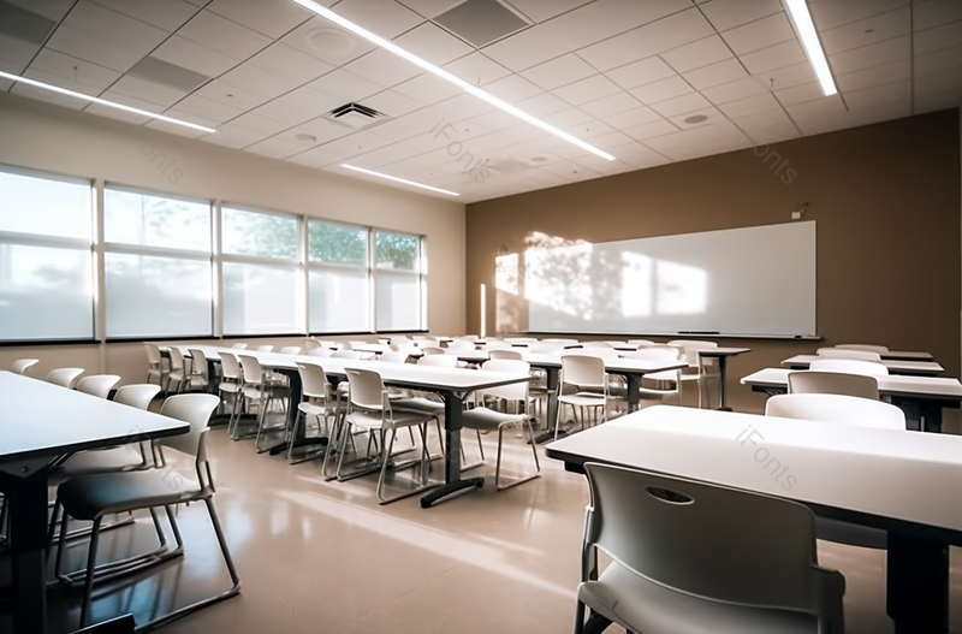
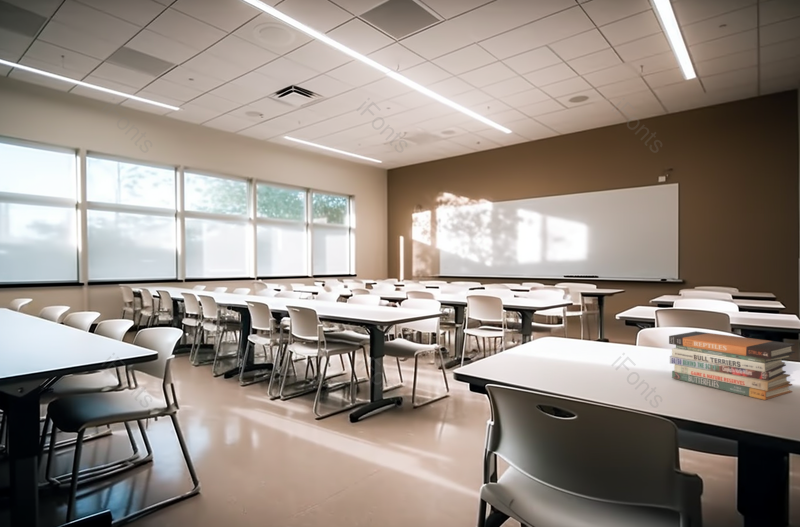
+ book stack (727, 361)
